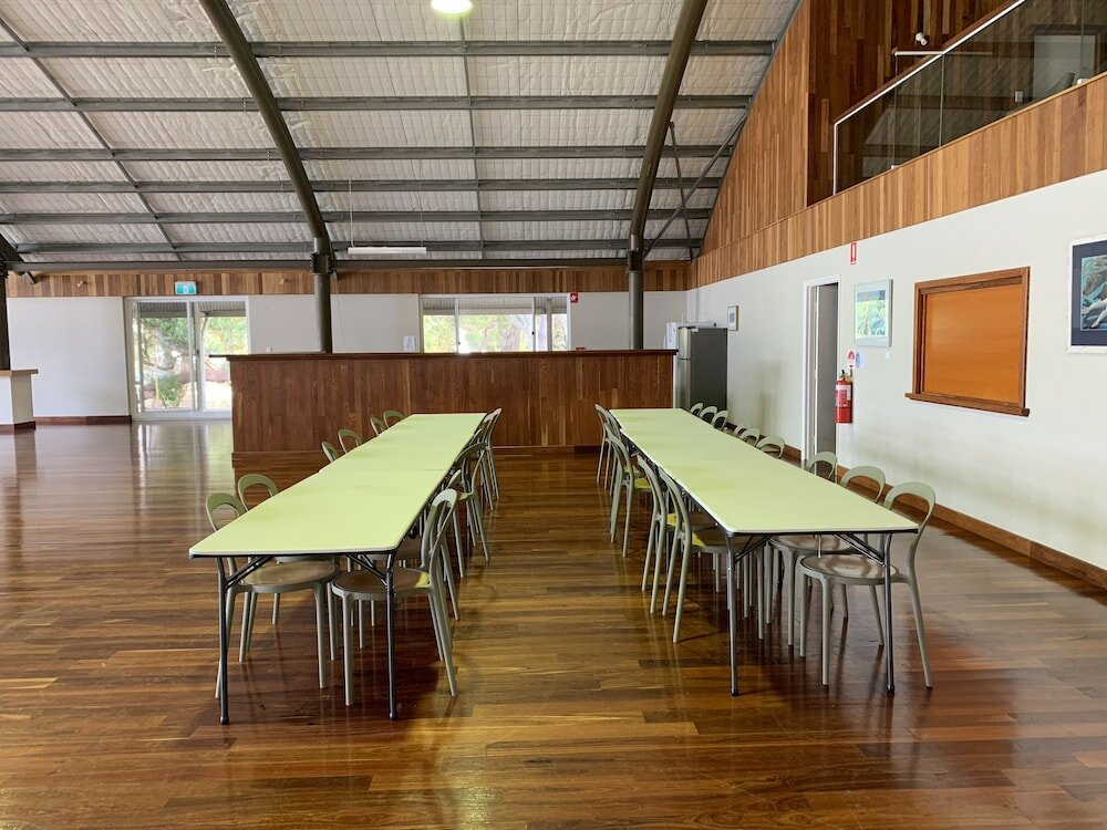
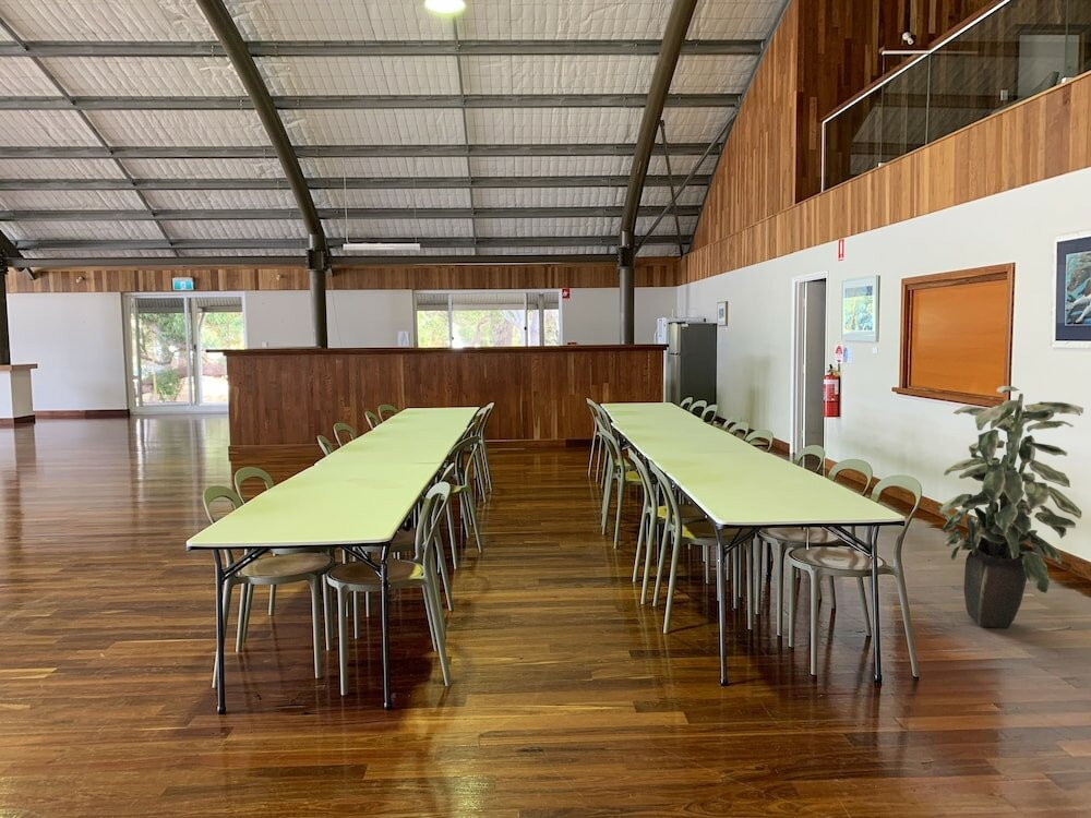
+ indoor plant (1006, 508)
